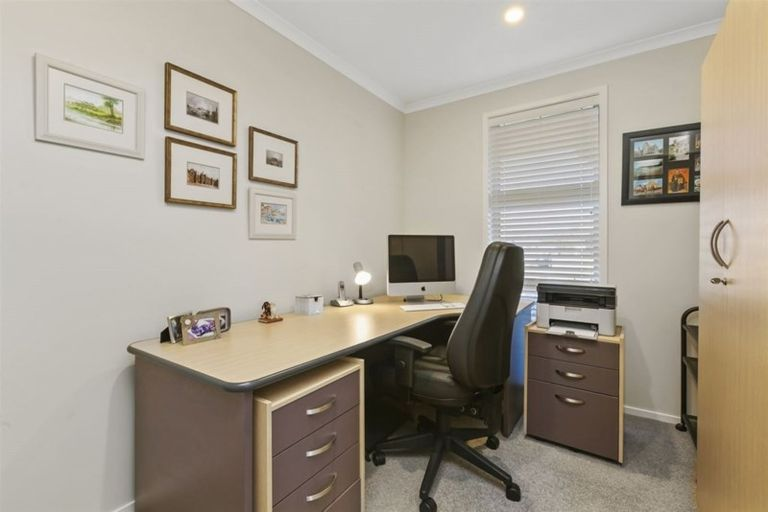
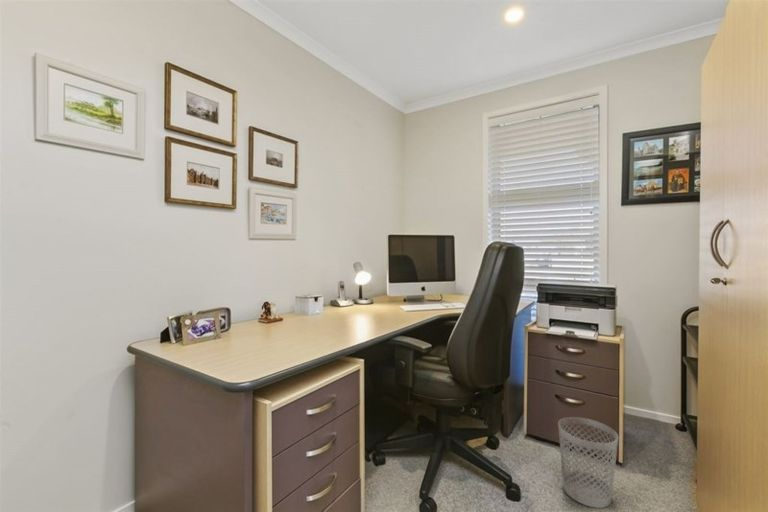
+ wastebasket (586, 461)
